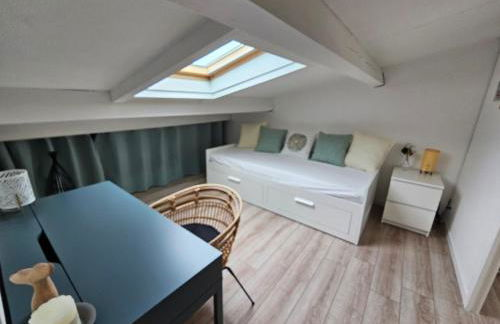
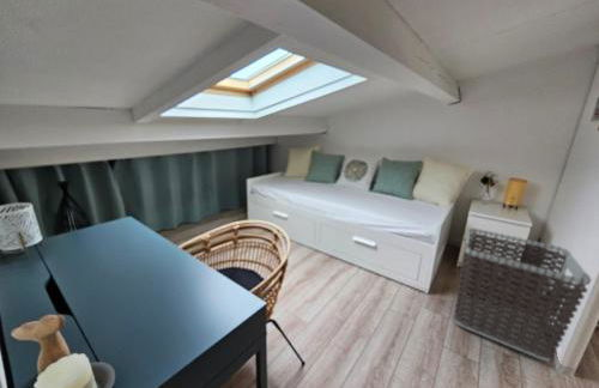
+ clothes hamper (507, 285)
